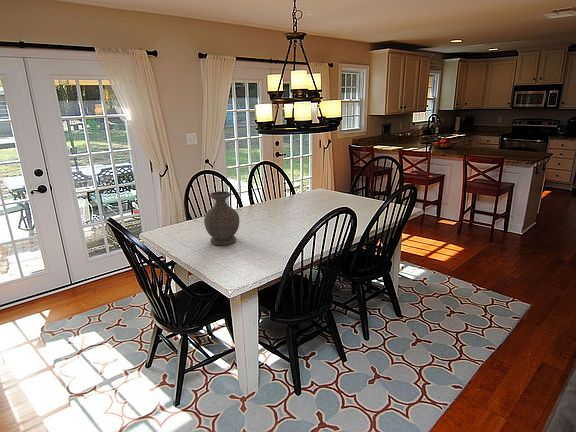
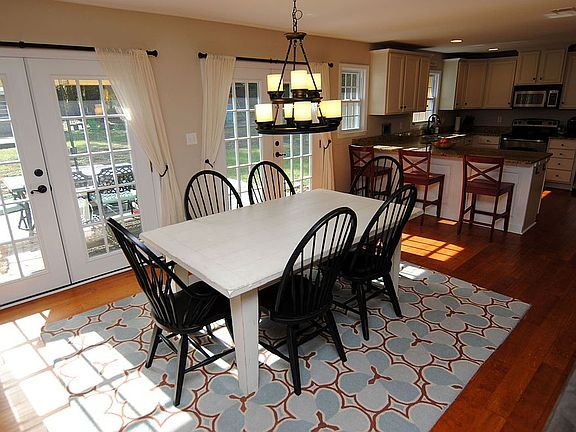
- vase (221, 217)
